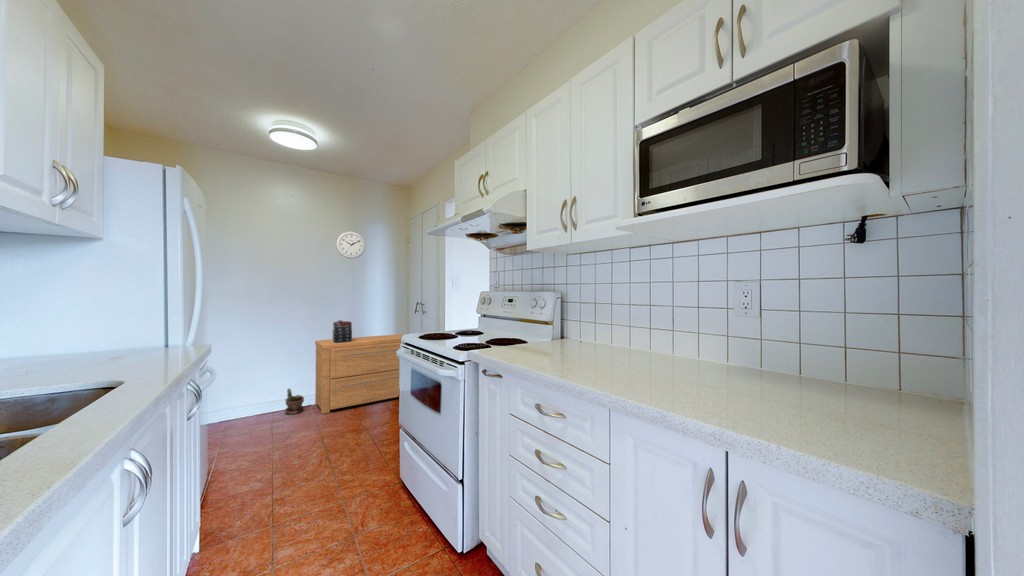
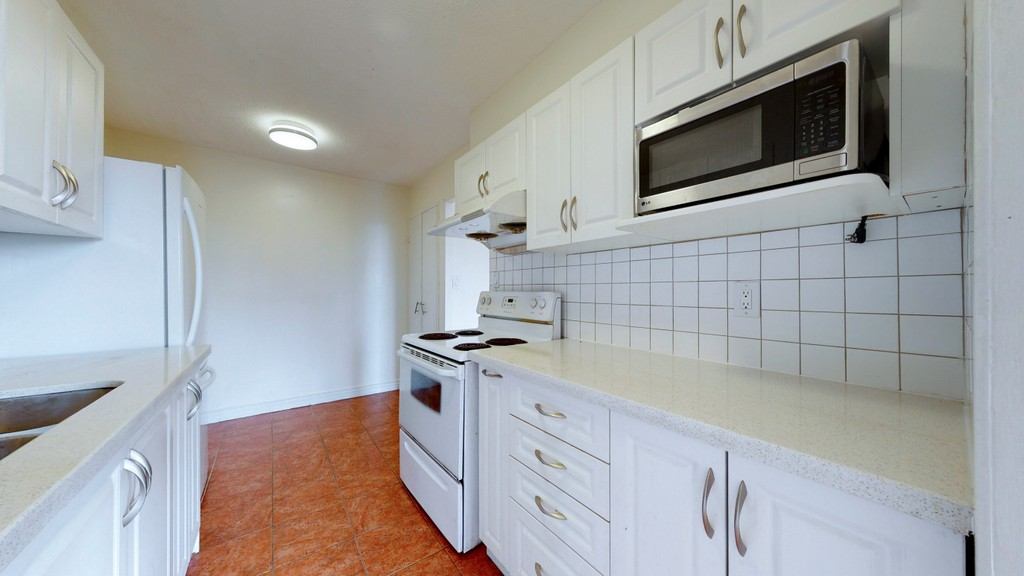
- wall clock (351, 245)
- potted plant (294, 399)
- mug (341, 330)
- chest of drawers (367, 369)
